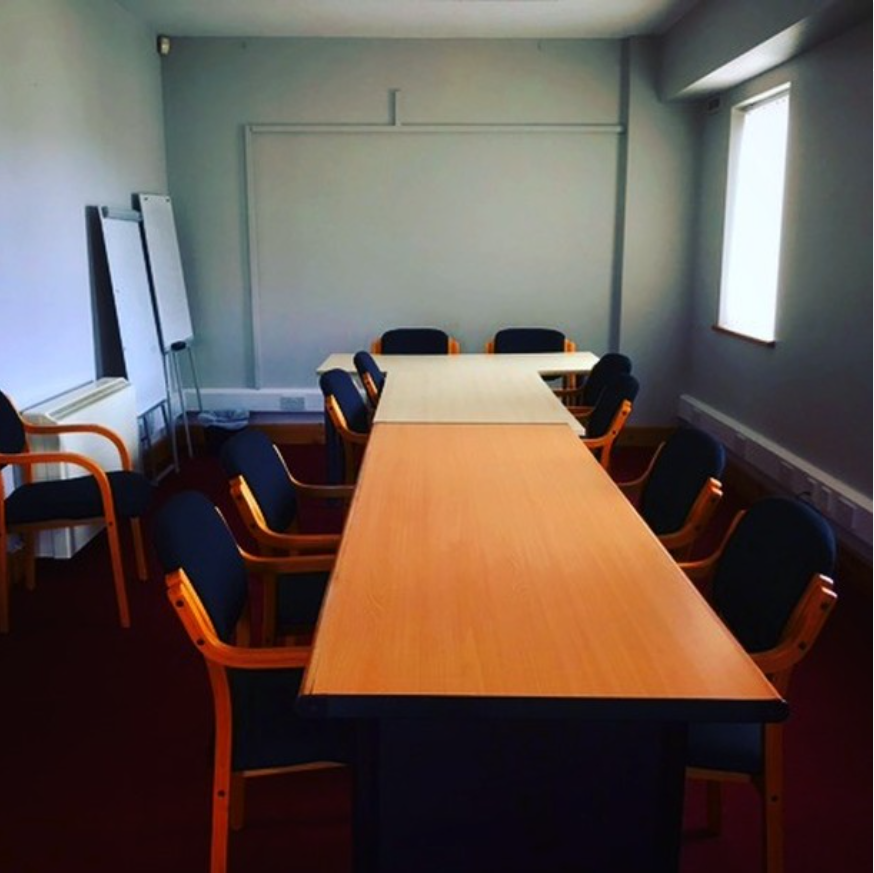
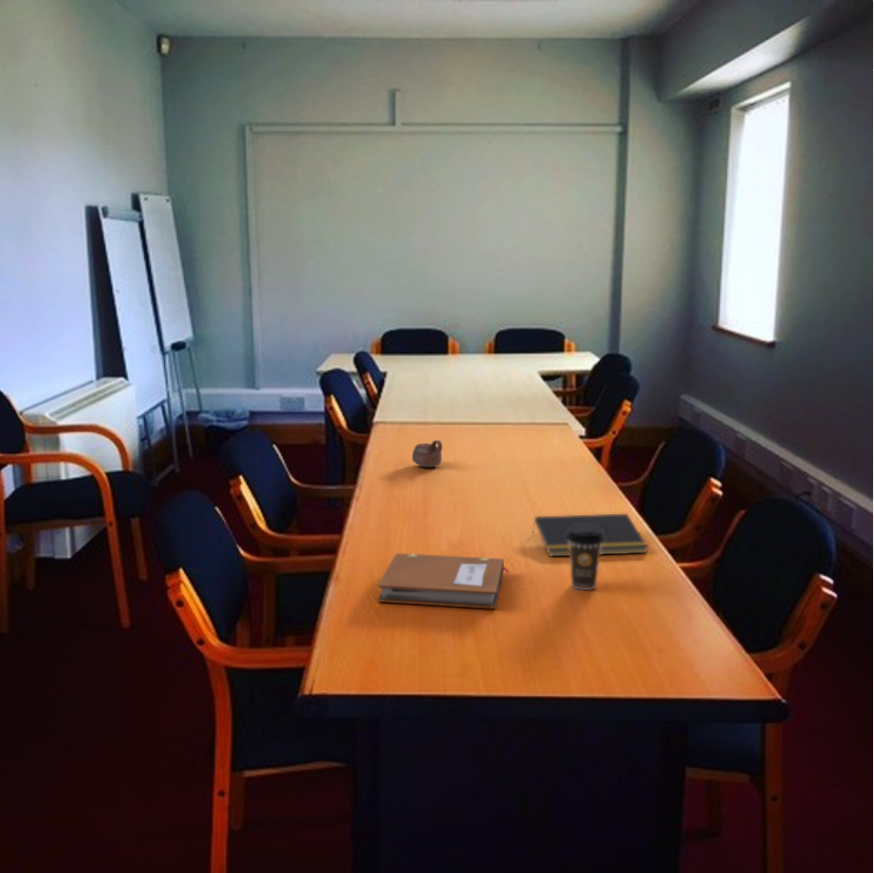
+ coffee cup (584, 557)
+ notebook (446, 578)
+ cup (427, 452)
+ notepad (592, 526)
